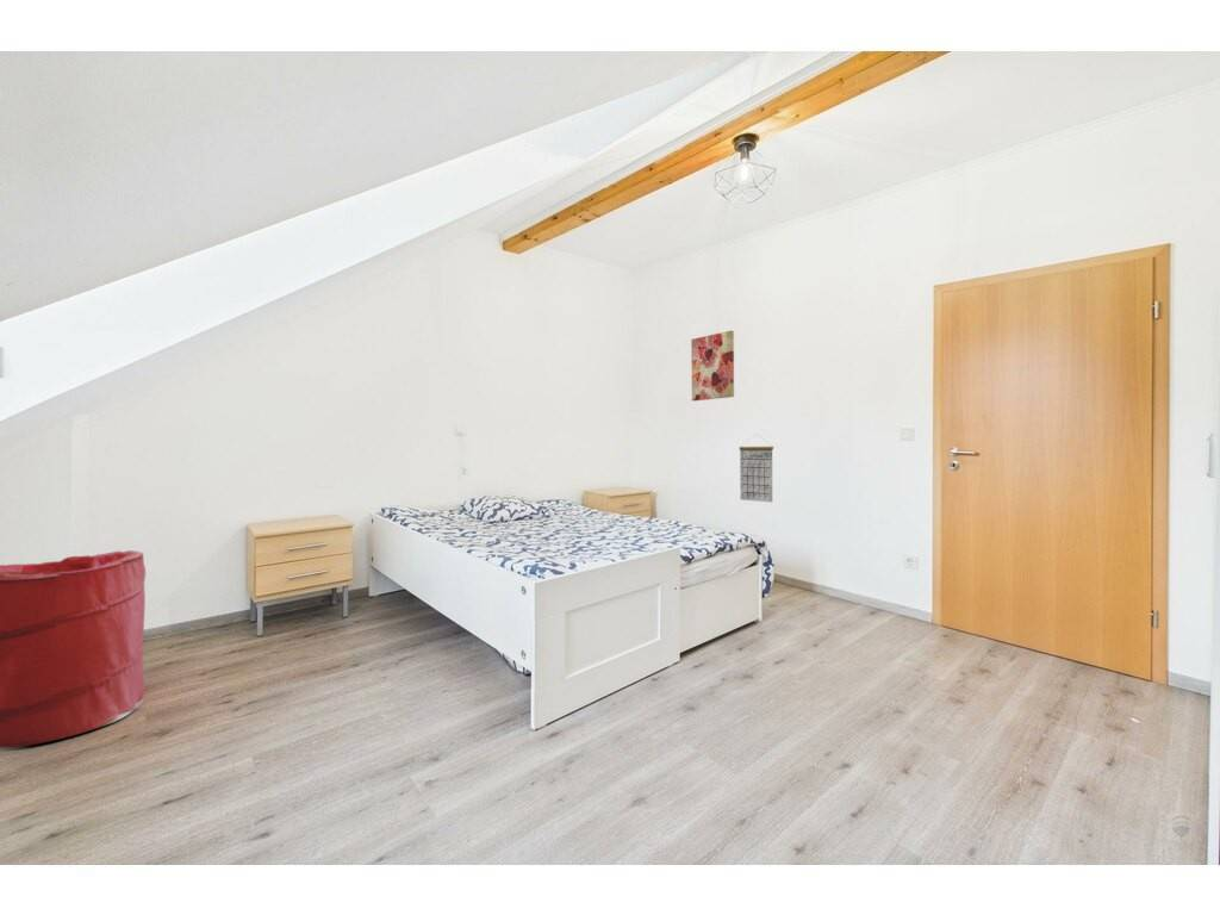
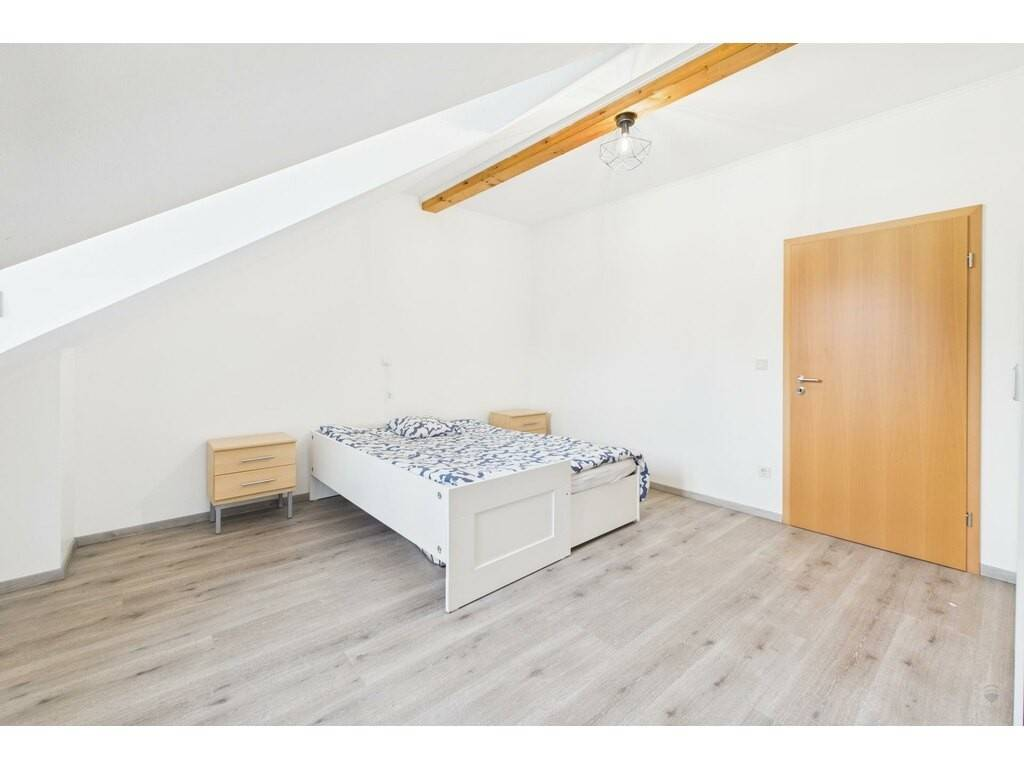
- wall art (711, 367)
- laundry hamper (66, 635)
- calendar (755, 467)
